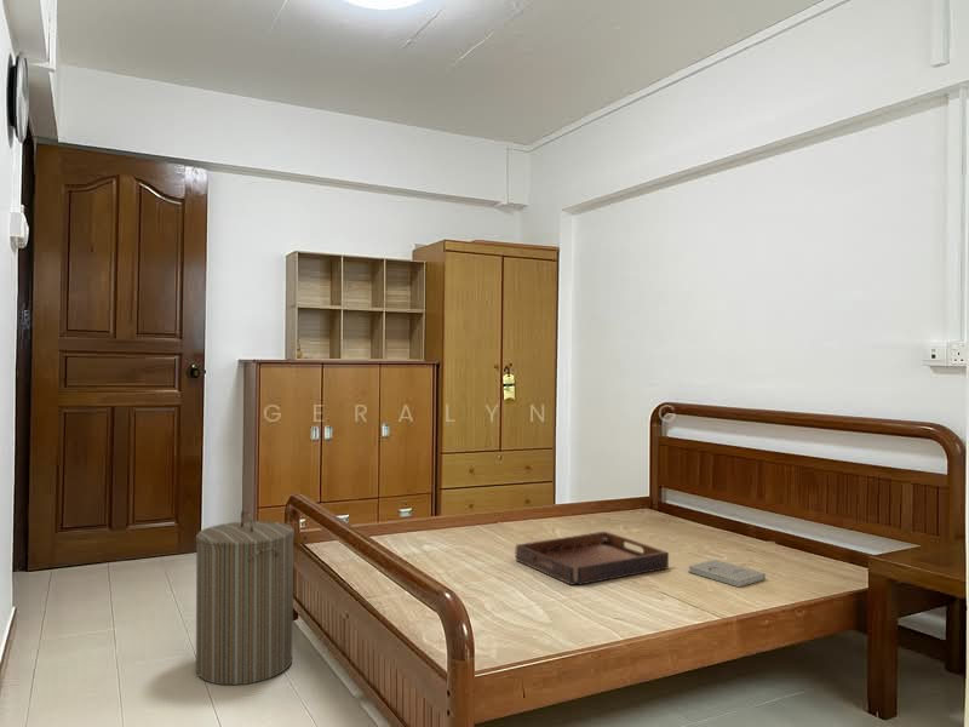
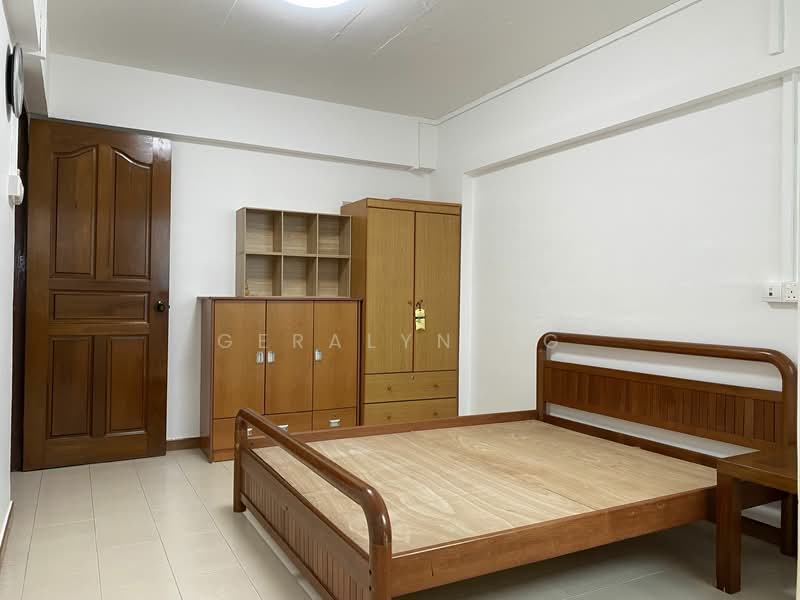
- serving tray (590, 555)
- book (726, 572)
- laundry hamper (245, 586)
